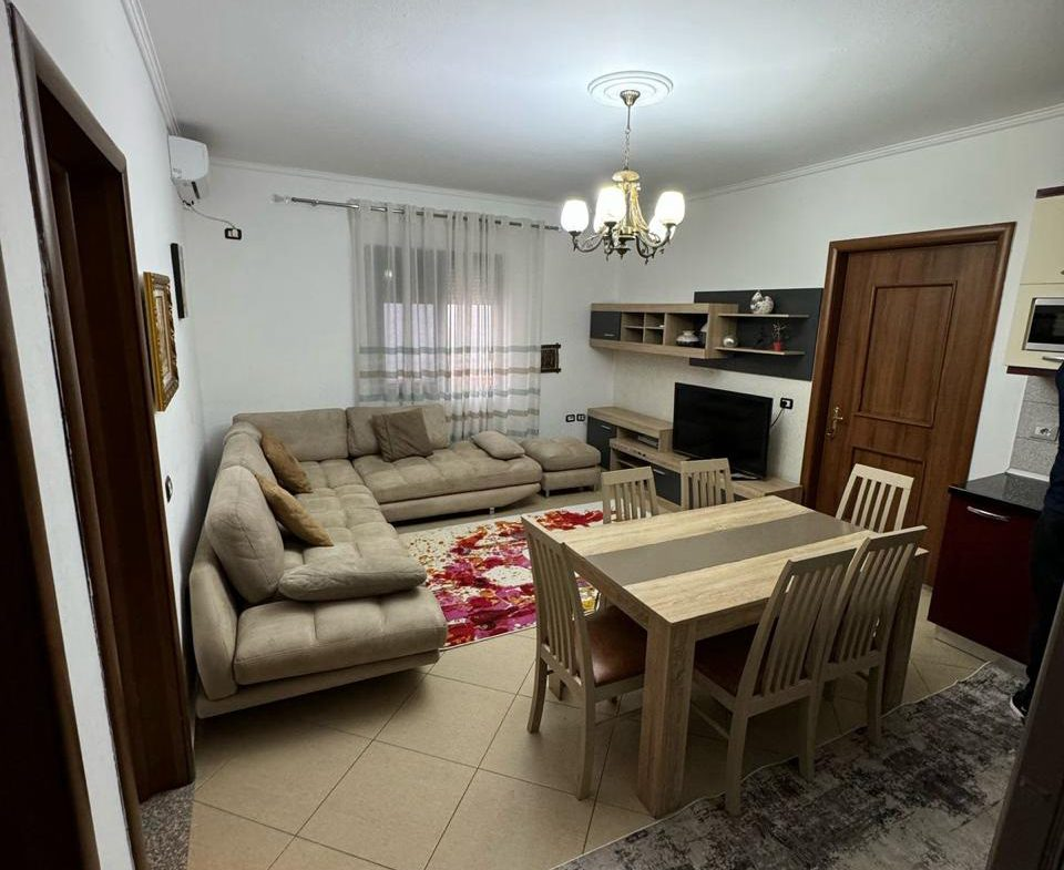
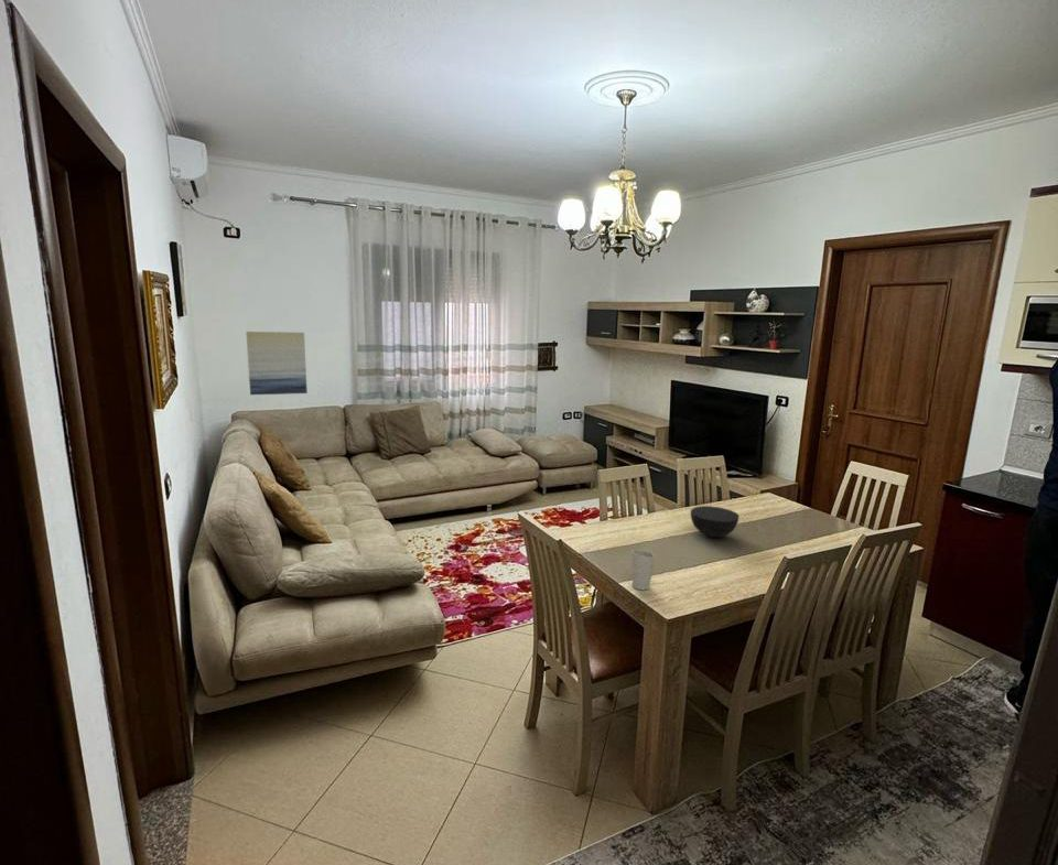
+ cup (641, 569)
+ bowl (713, 523)
+ wall art (277, 363)
